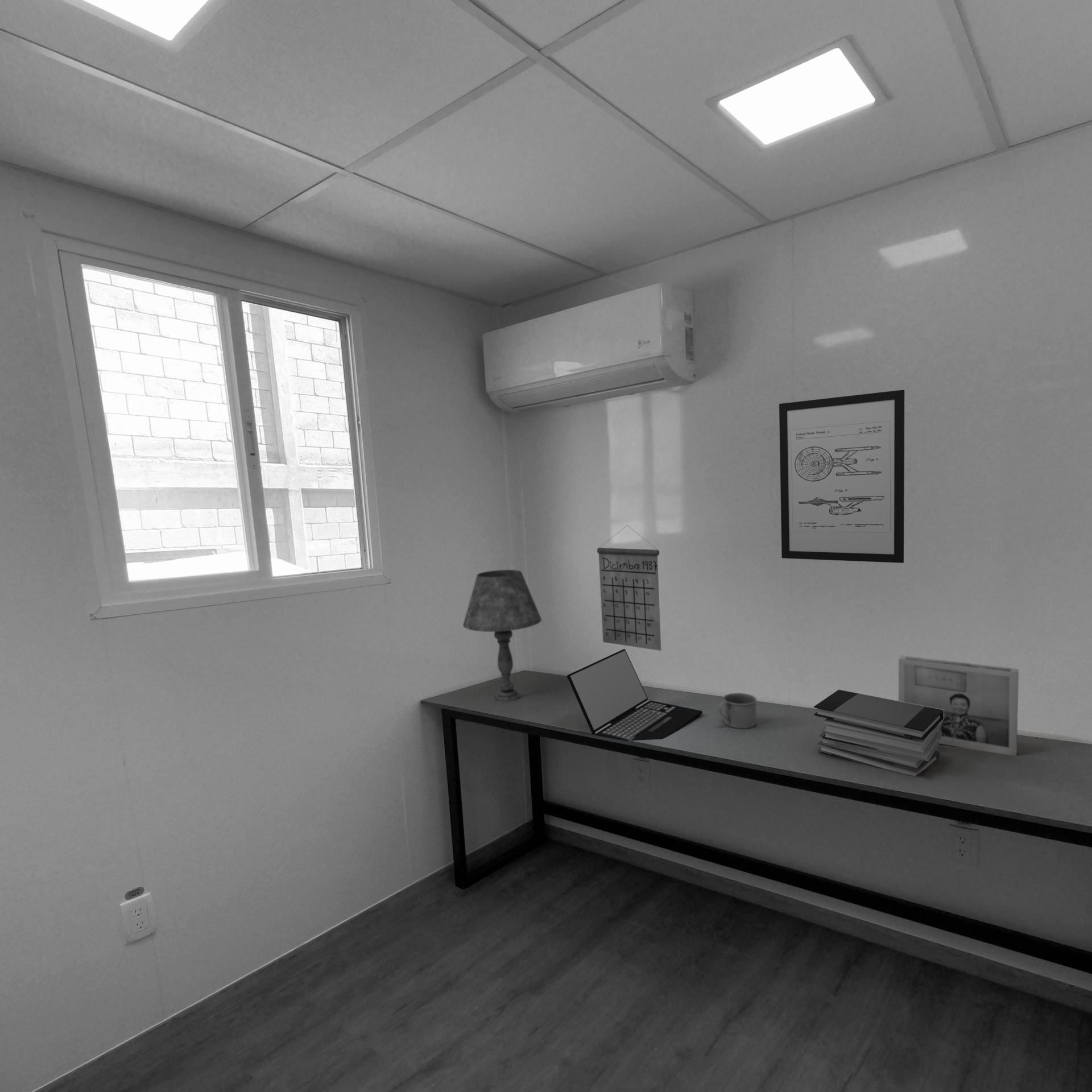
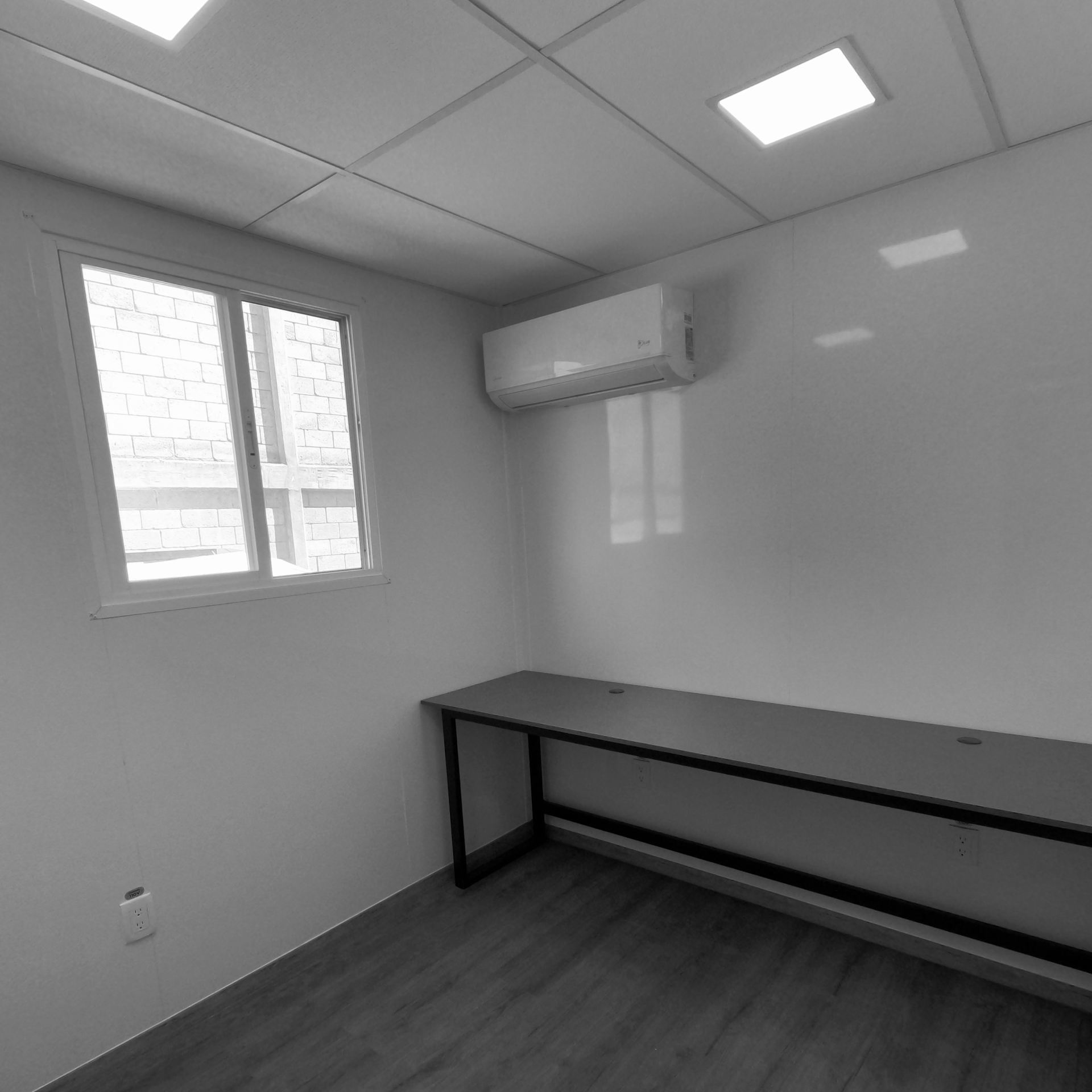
- table lamp (503, 636)
- book stack (878, 732)
- laptop (636, 694)
- wall art (838, 479)
- photo frame (956, 704)
- mug (738, 711)
- calendar (628, 586)
